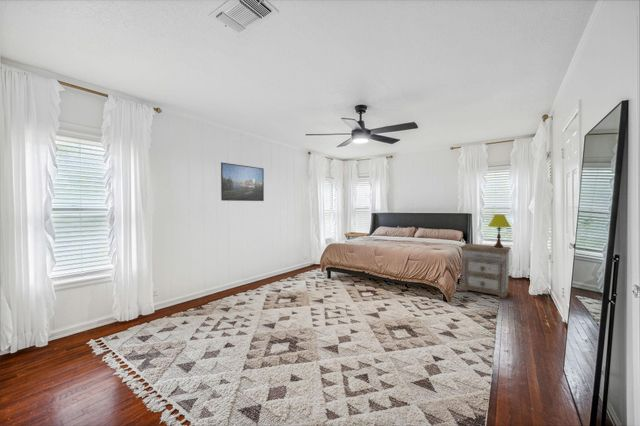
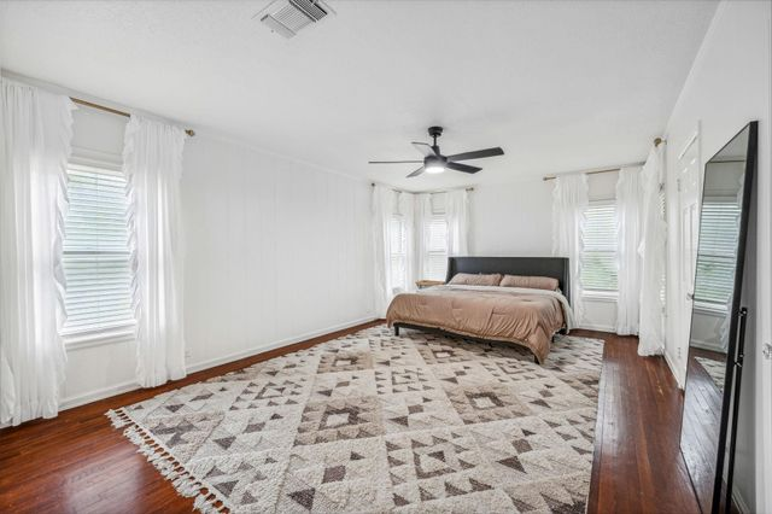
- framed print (244, 183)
- nightstand (485, 268)
- table lamp (499, 230)
